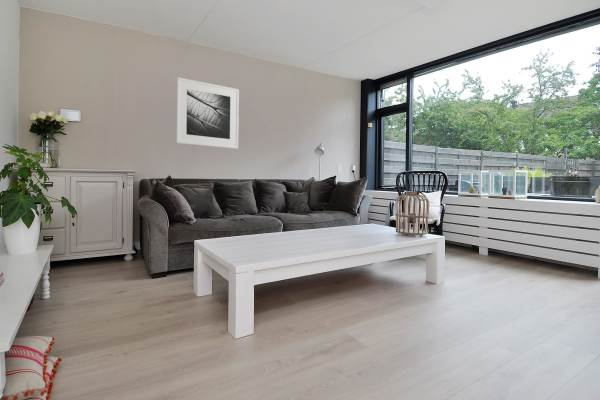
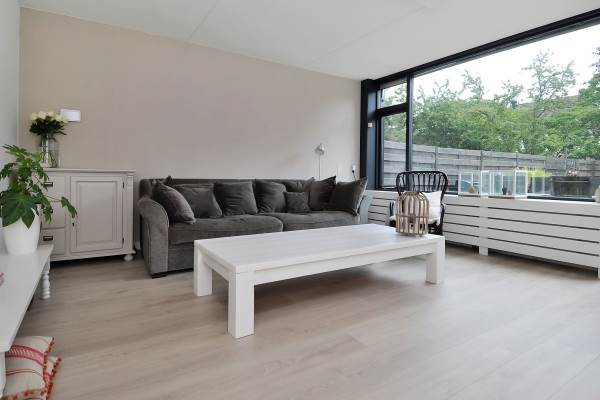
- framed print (209, 114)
